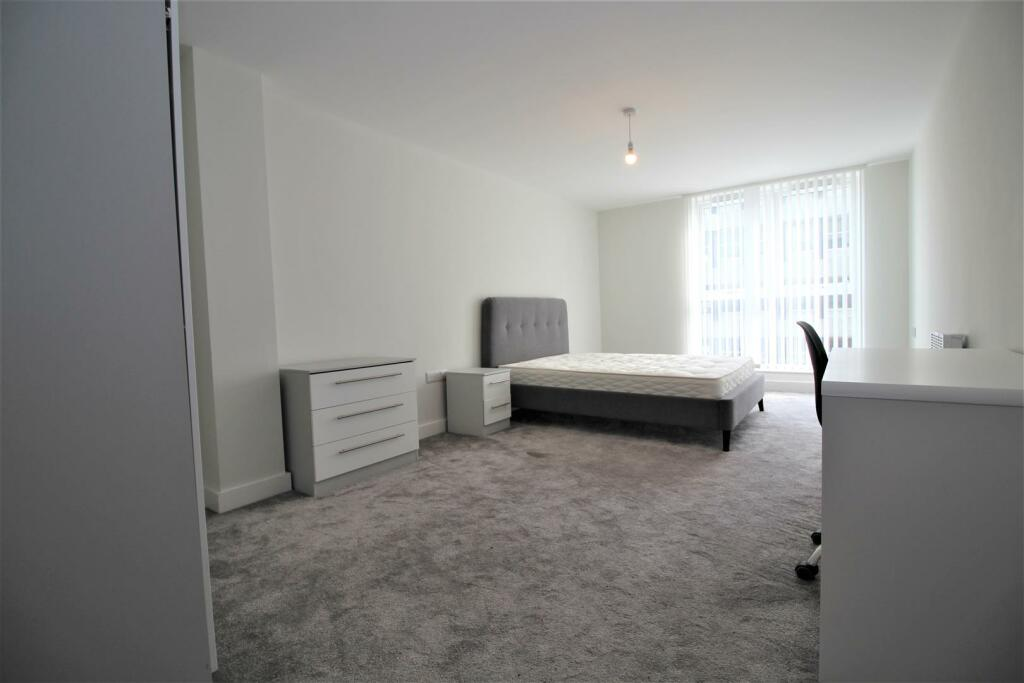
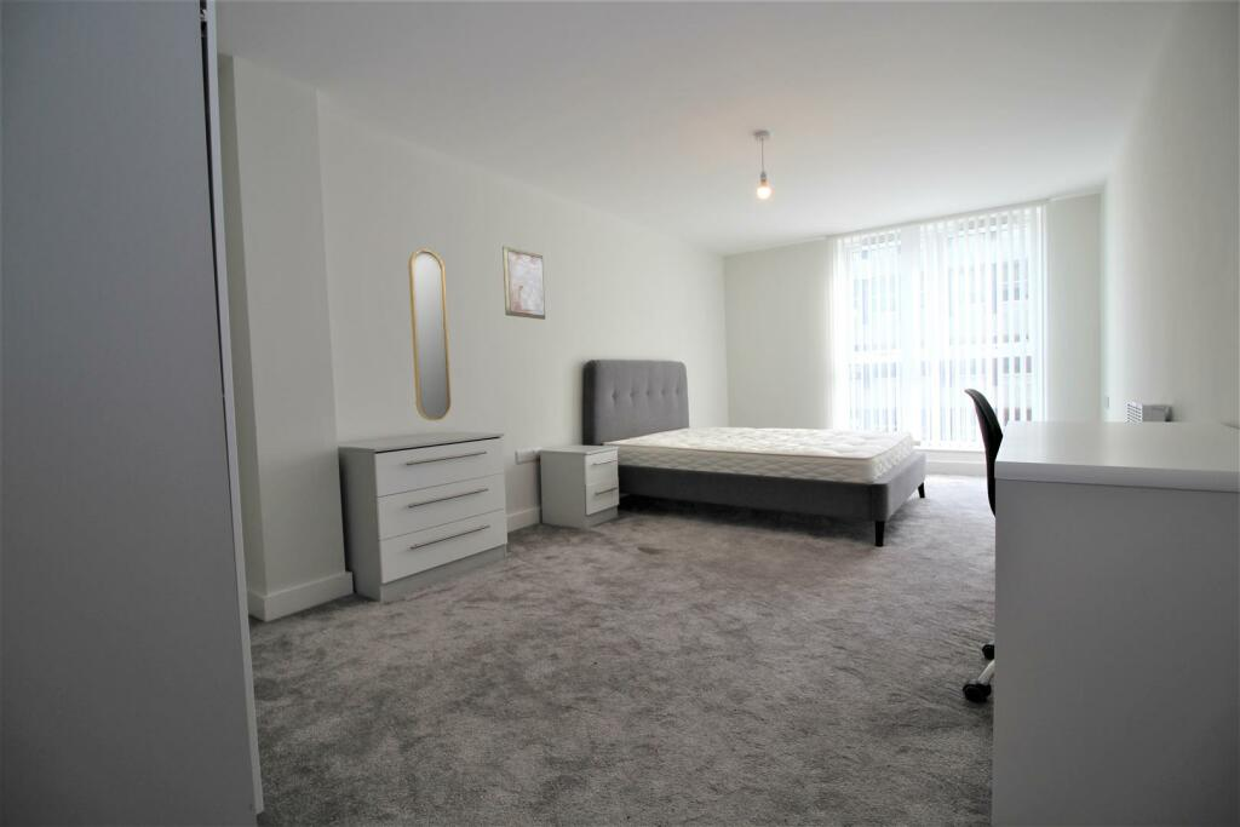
+ wall art (526, 283)
+ home mirror (430, 335)
